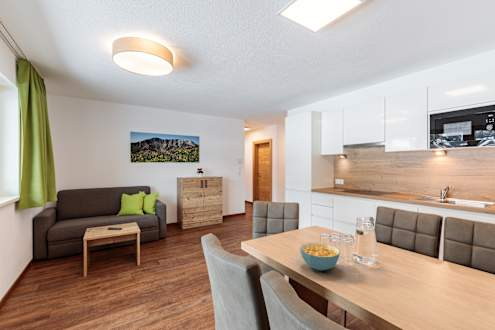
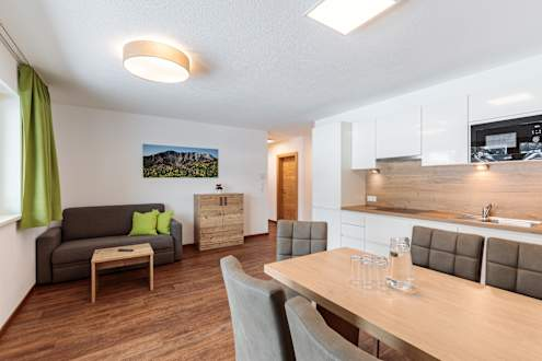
- cereal bowl (319, 258)
